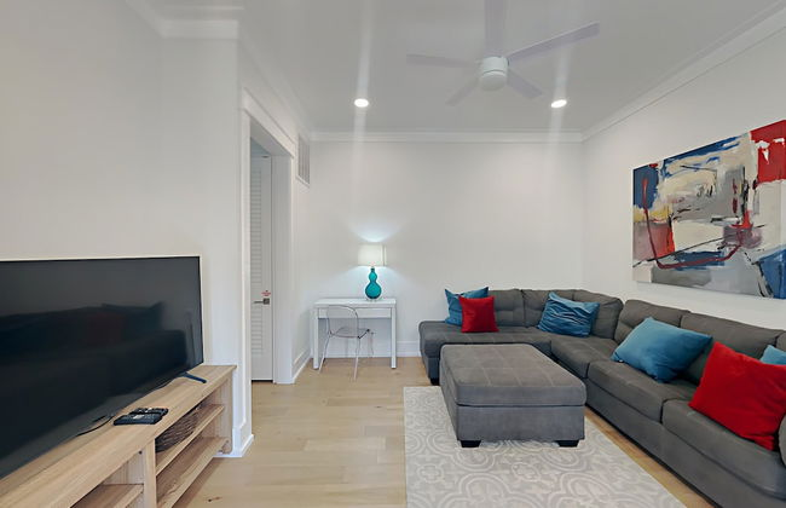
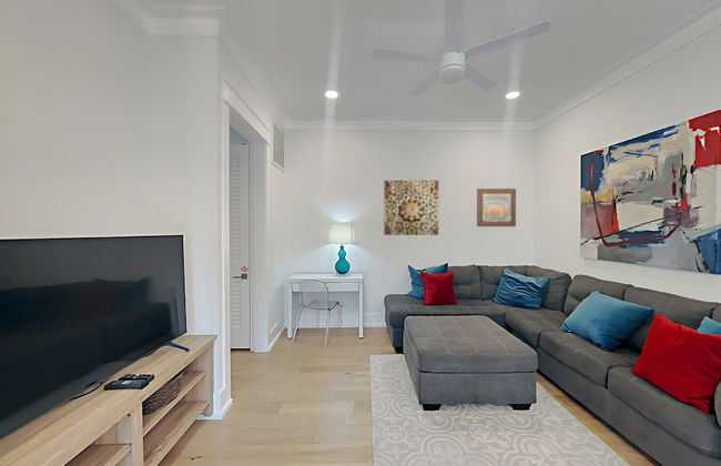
+ wall art (410, 207)
+ wall art (496, 207)
